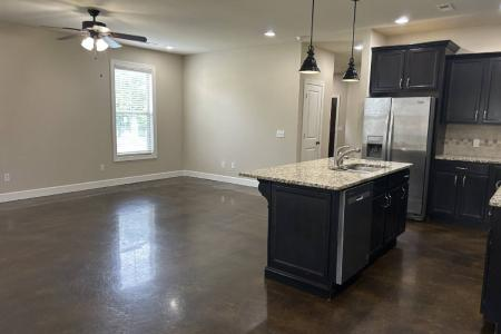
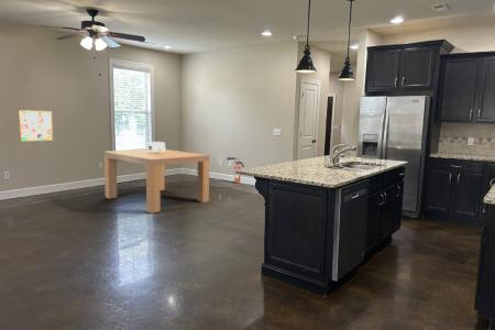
+ fire extinguisher (235, 169)
+ dining table (156, 170)
+ wall art (35, 125)
